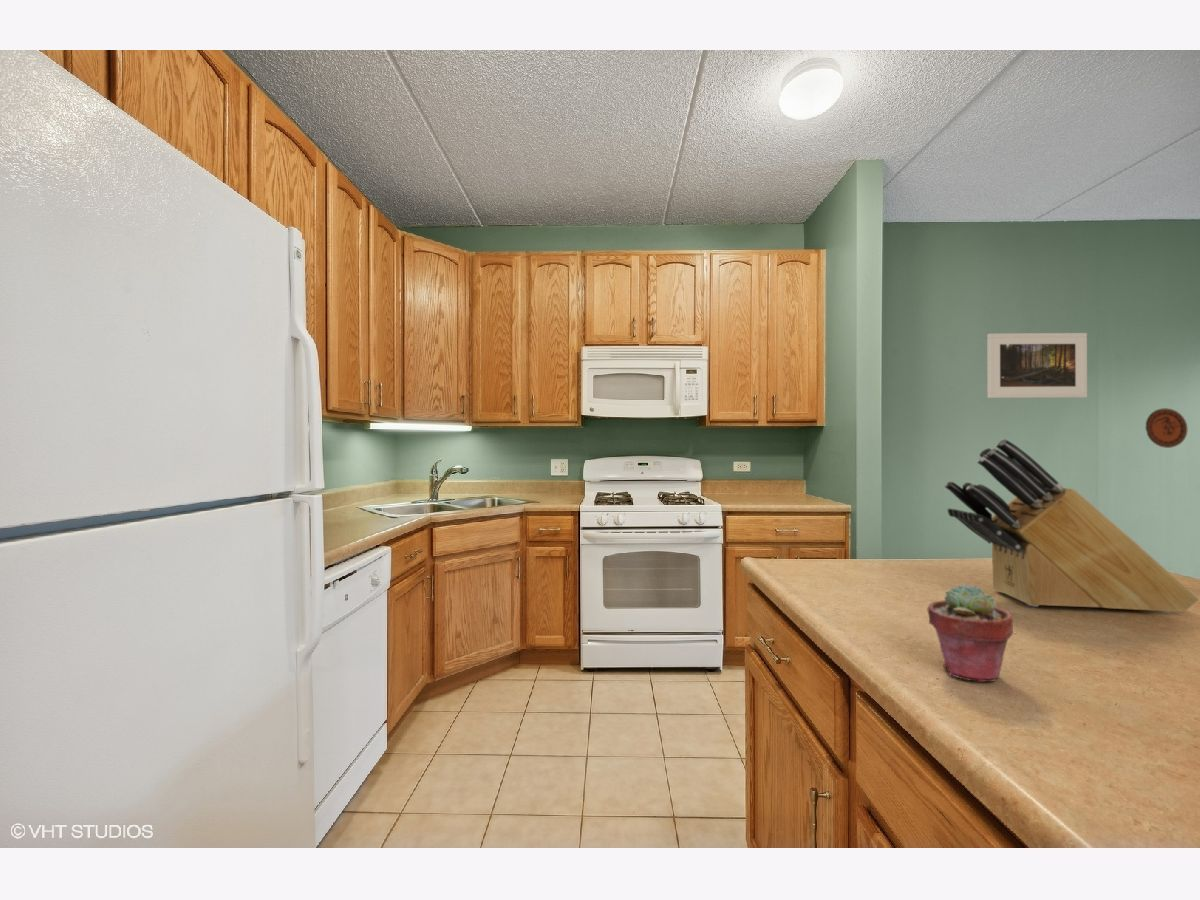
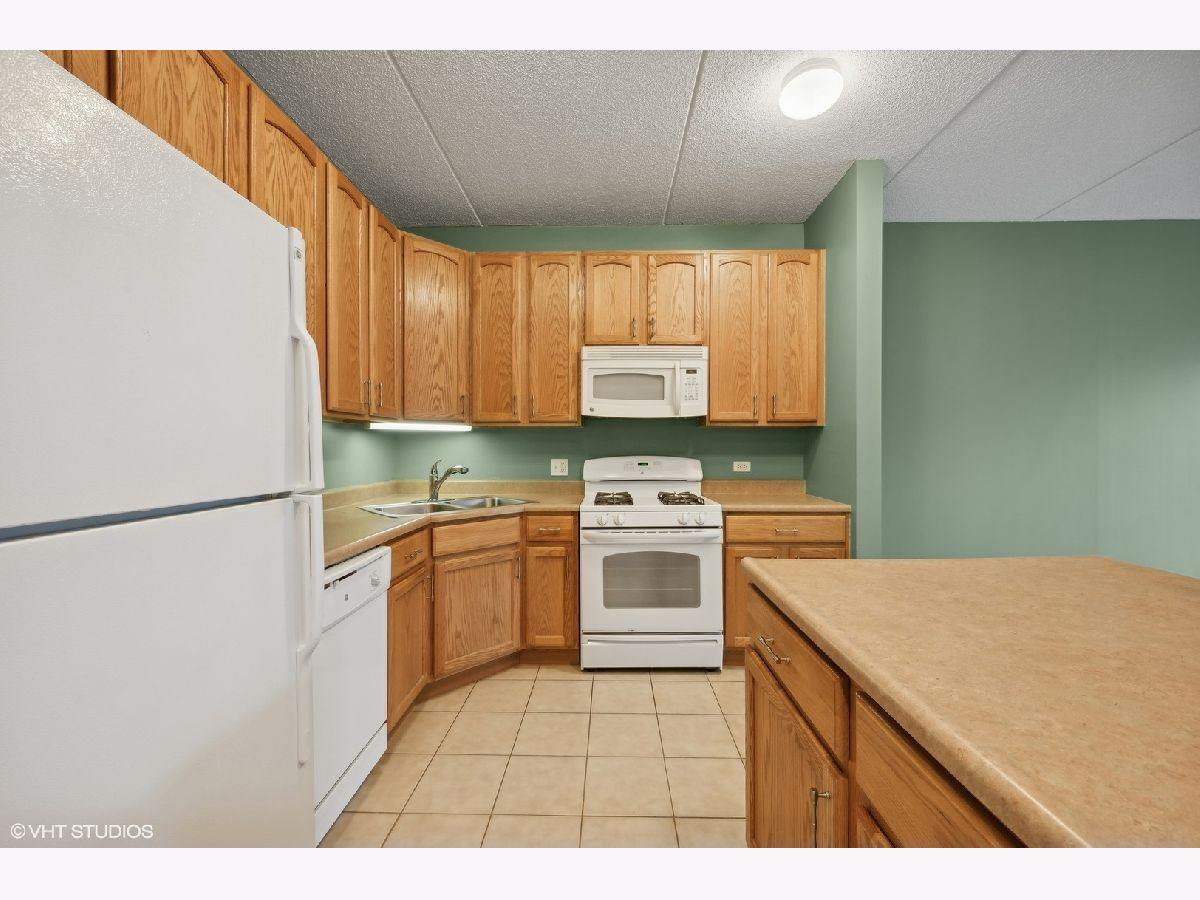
- potted succulent (969, 628)
- decorative plate (1165, 428)
- knife block (1058, 519)
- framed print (1036, 365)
